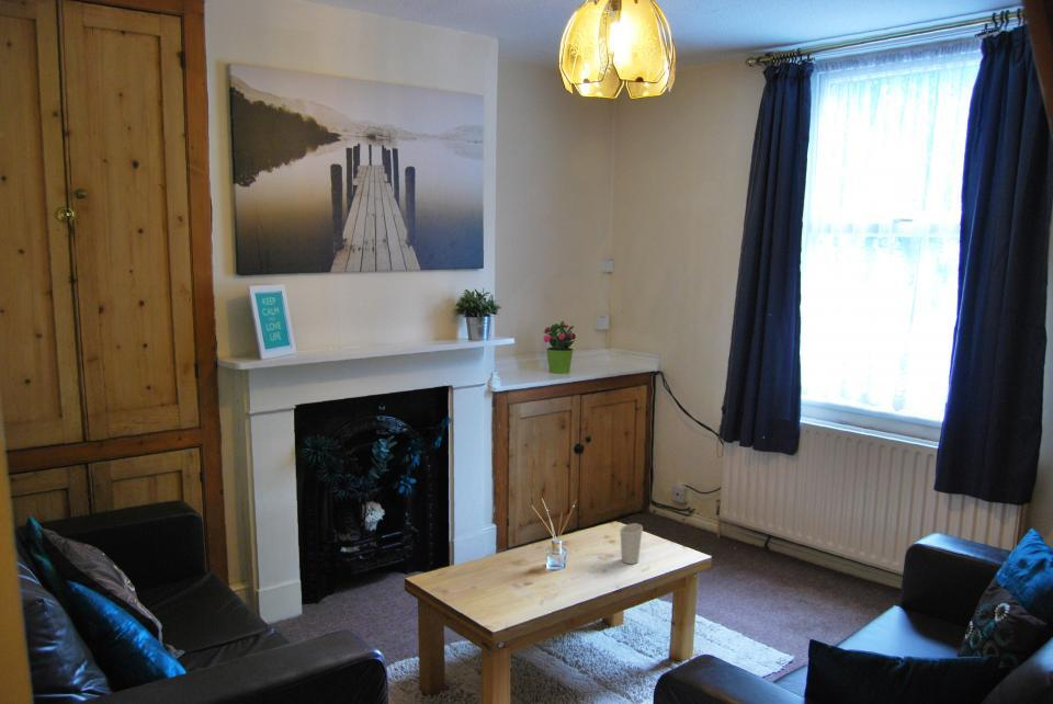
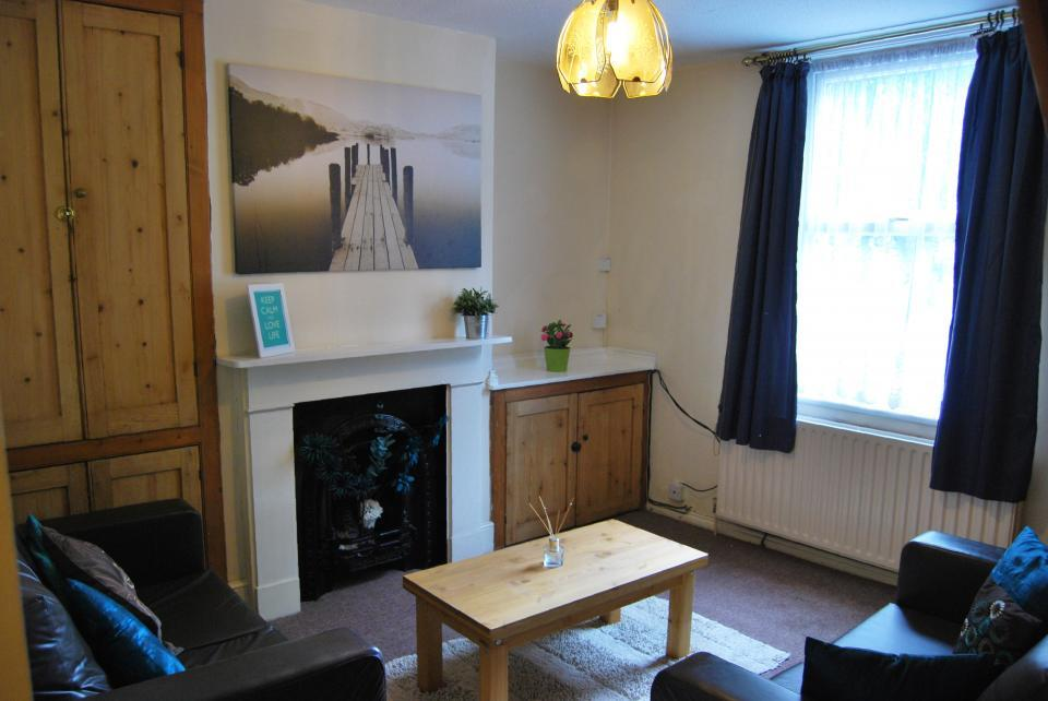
- cup (631, 543)
